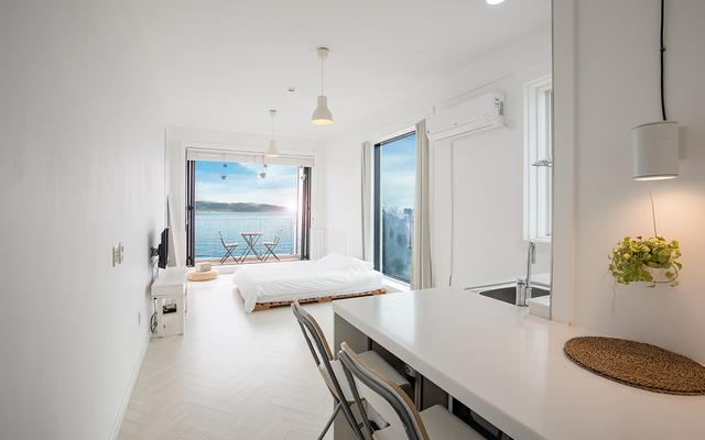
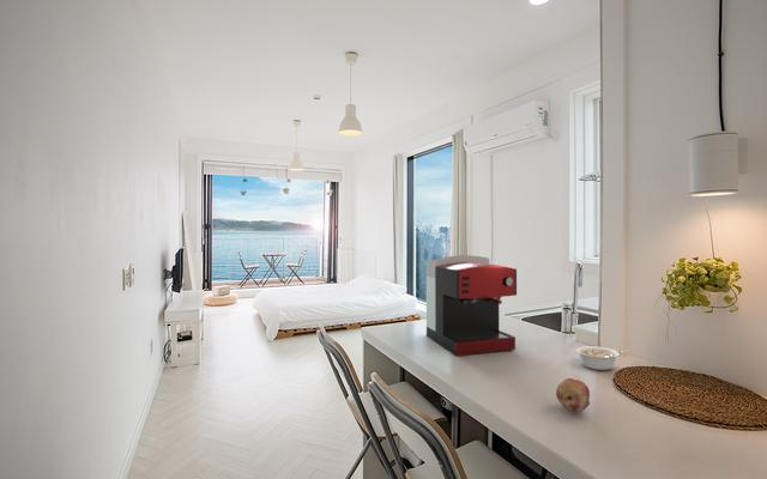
+ coffee maker (473, 301)
+ fruit (573, 395)
+ legume (598, 357)
